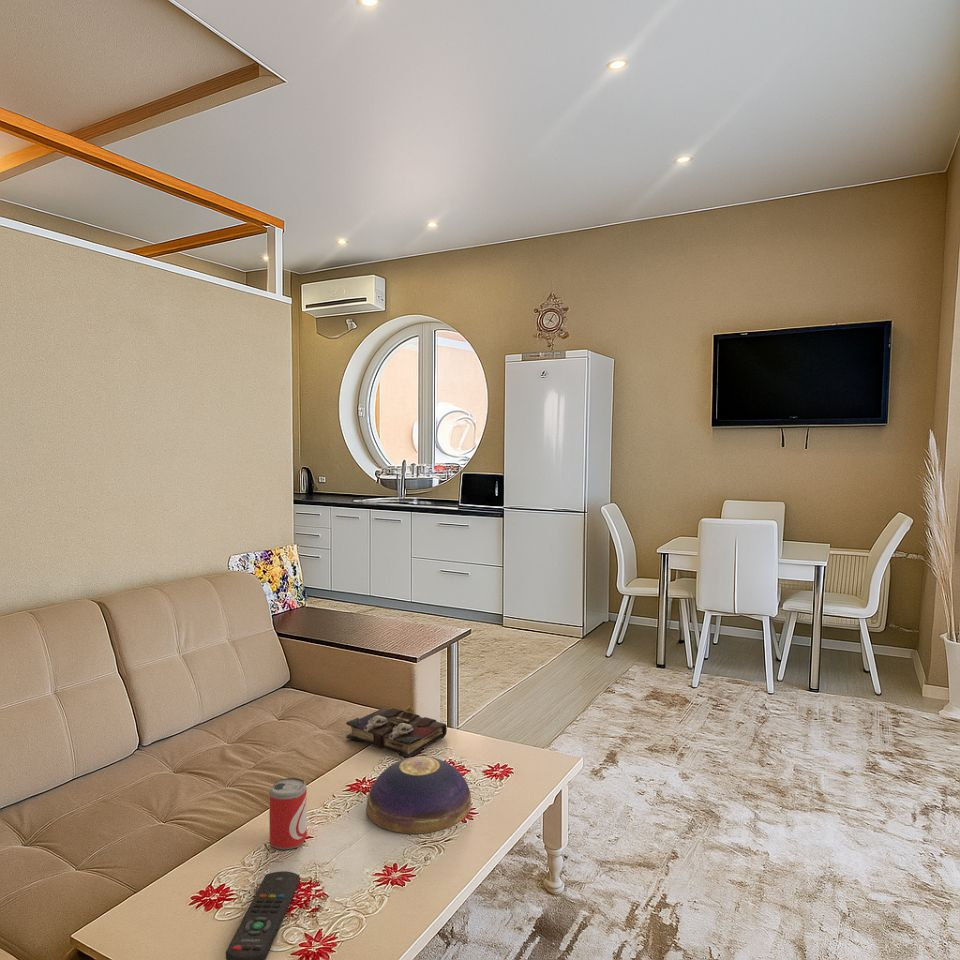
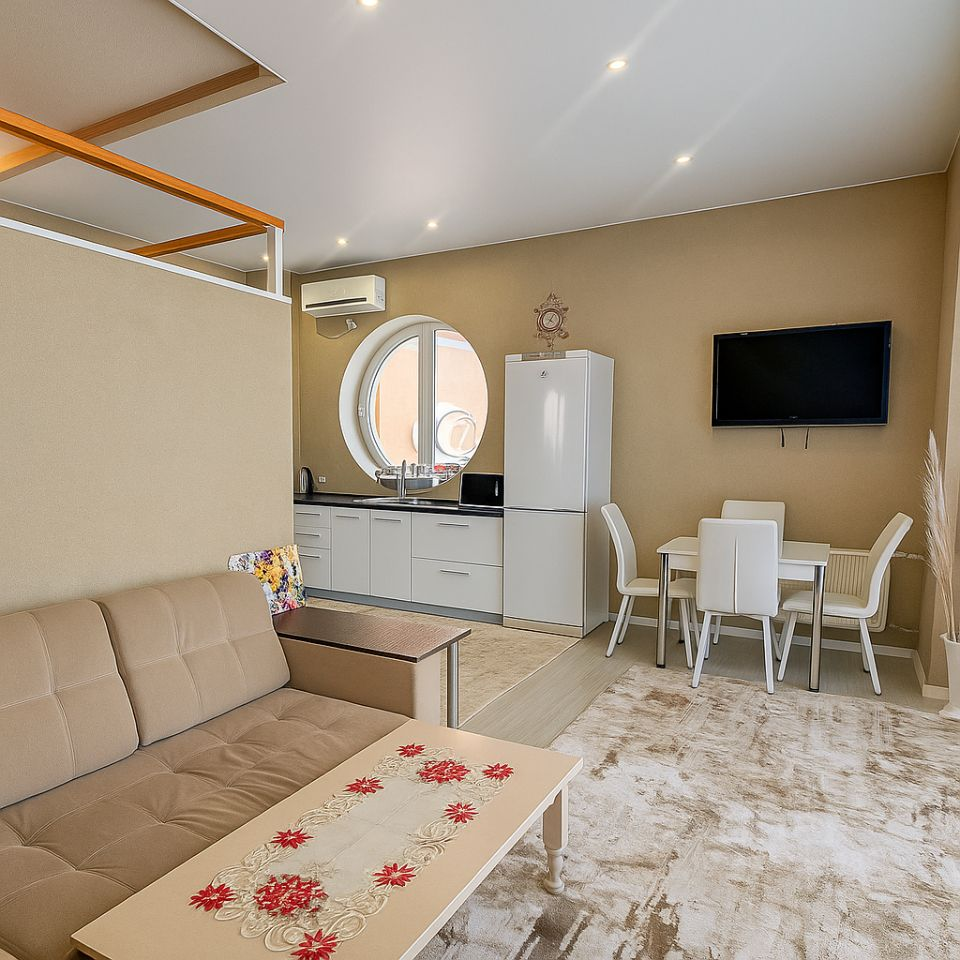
- remote control (265, 913)
- decorative bowl (419, 783)
- book (396, 725)
- beer can (288, 812)
